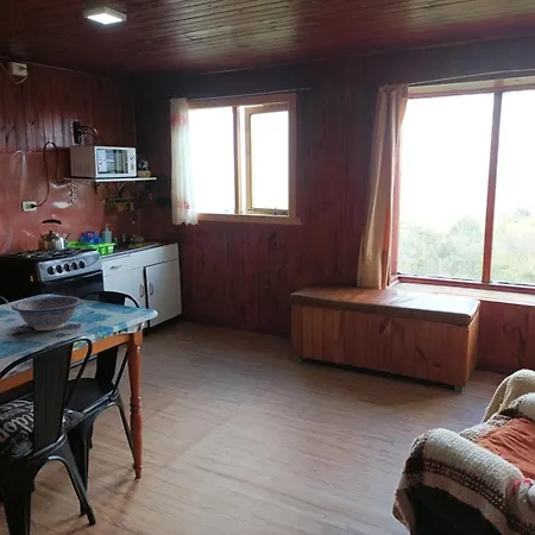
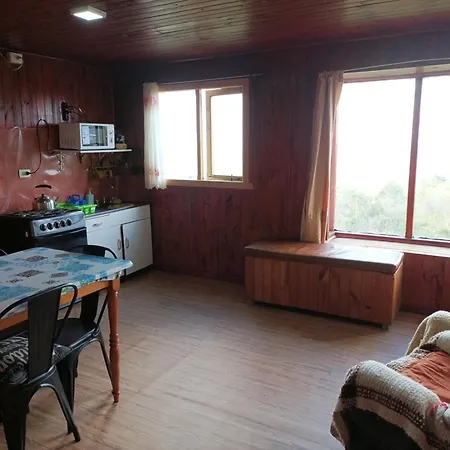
- decorative bowl (48, 314)
